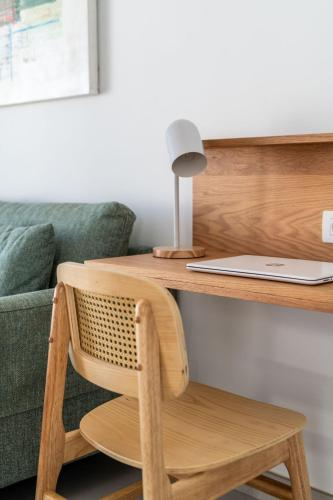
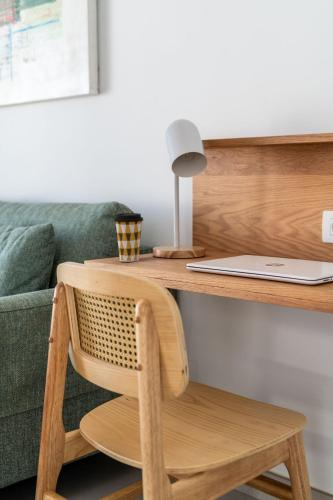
+ coffee cup (128, 237)
